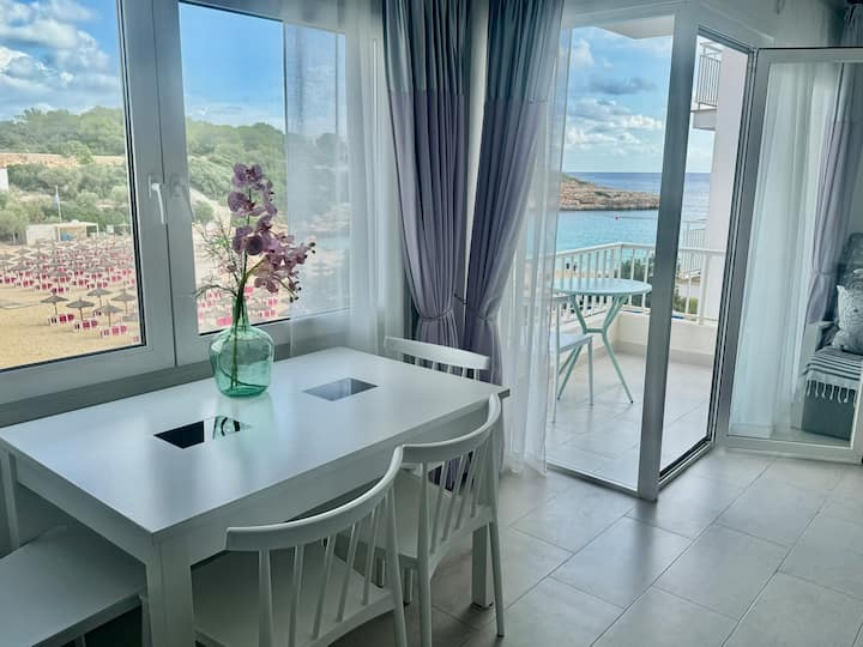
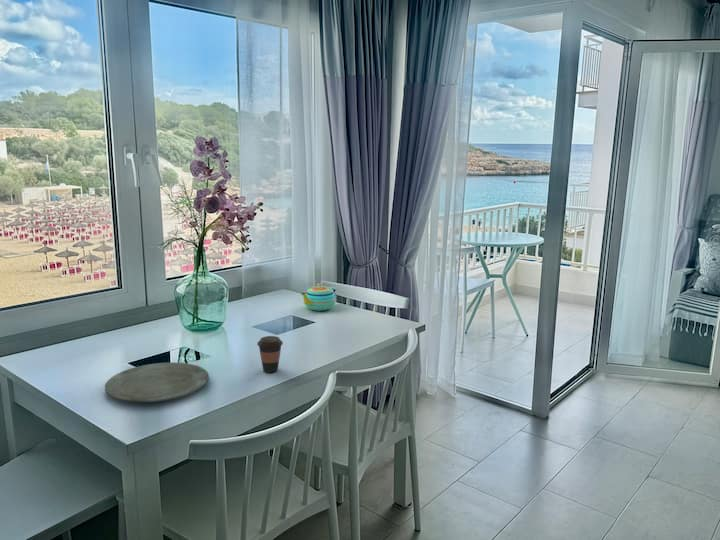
+ teapot (318, 296)
+ plate (158, 382)
+ coffee cup (270, 354)
